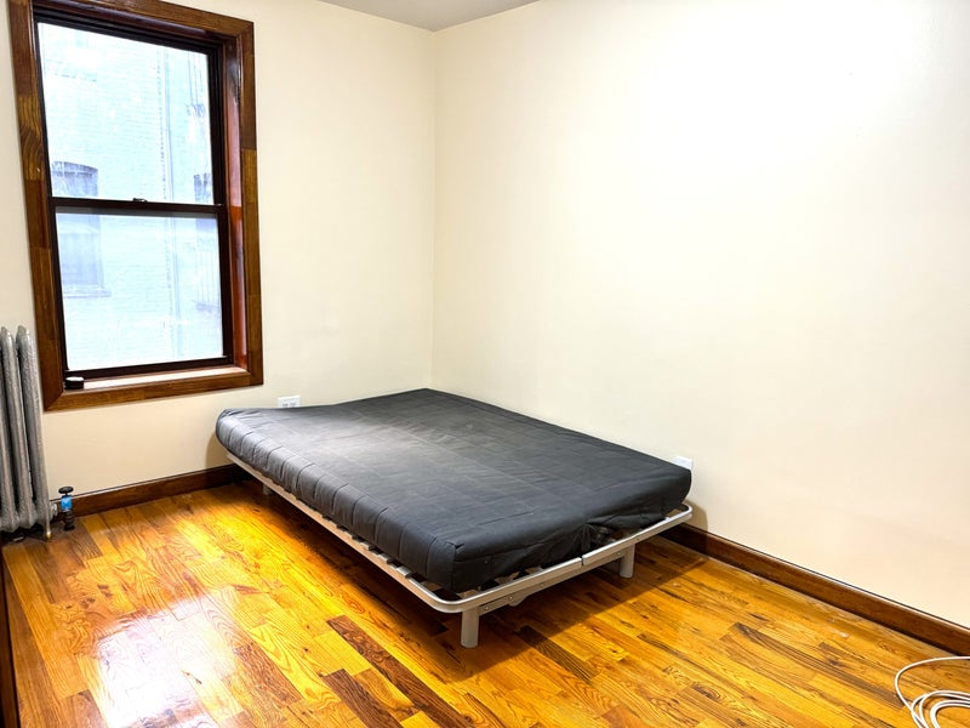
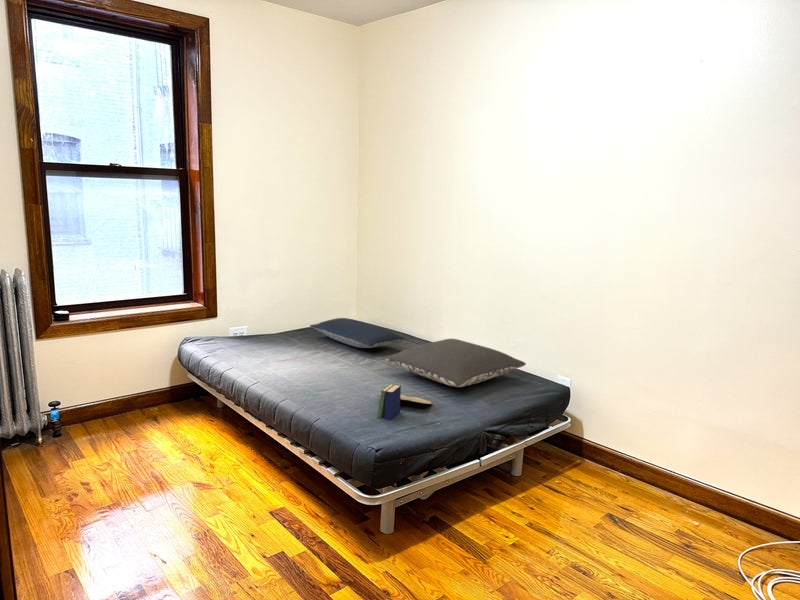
+ book (399, 396)
+ pillow (356, 332)
+ pillow (455, 361)
